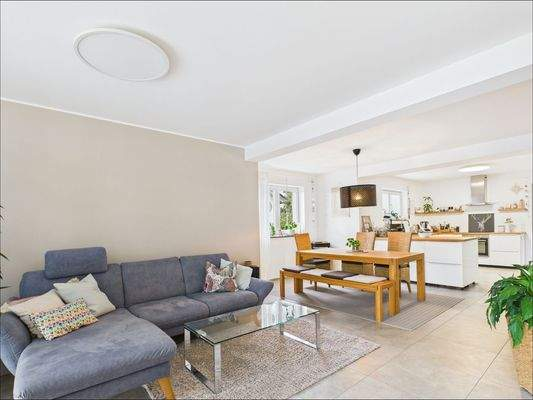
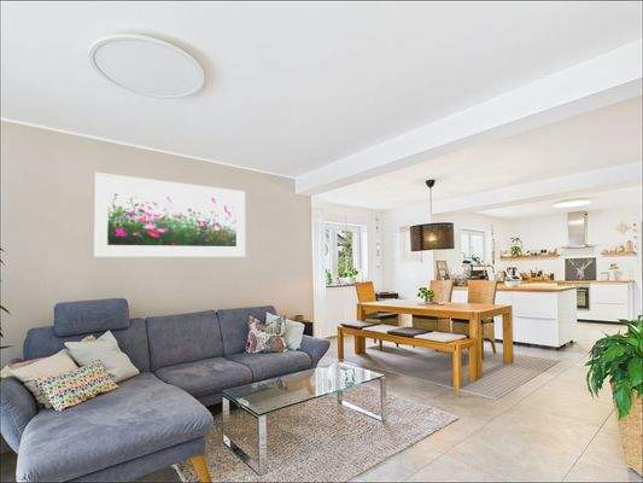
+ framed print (179, 220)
